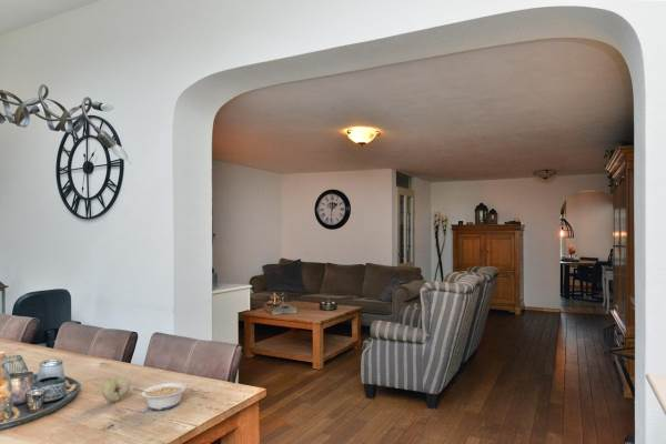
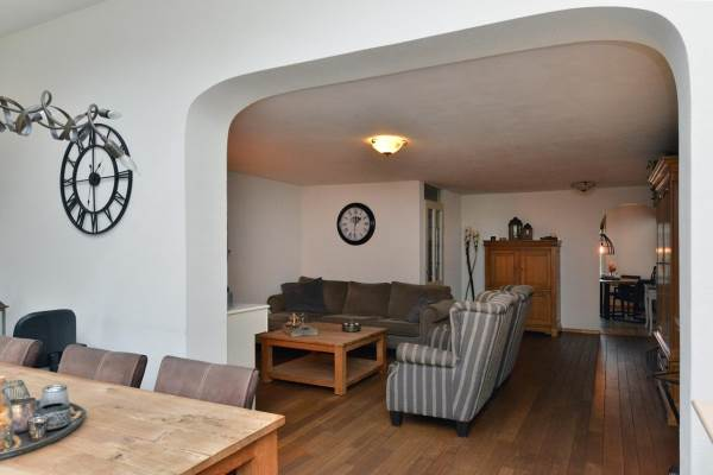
- fruit (115, 389)
- legume (162, 395)
